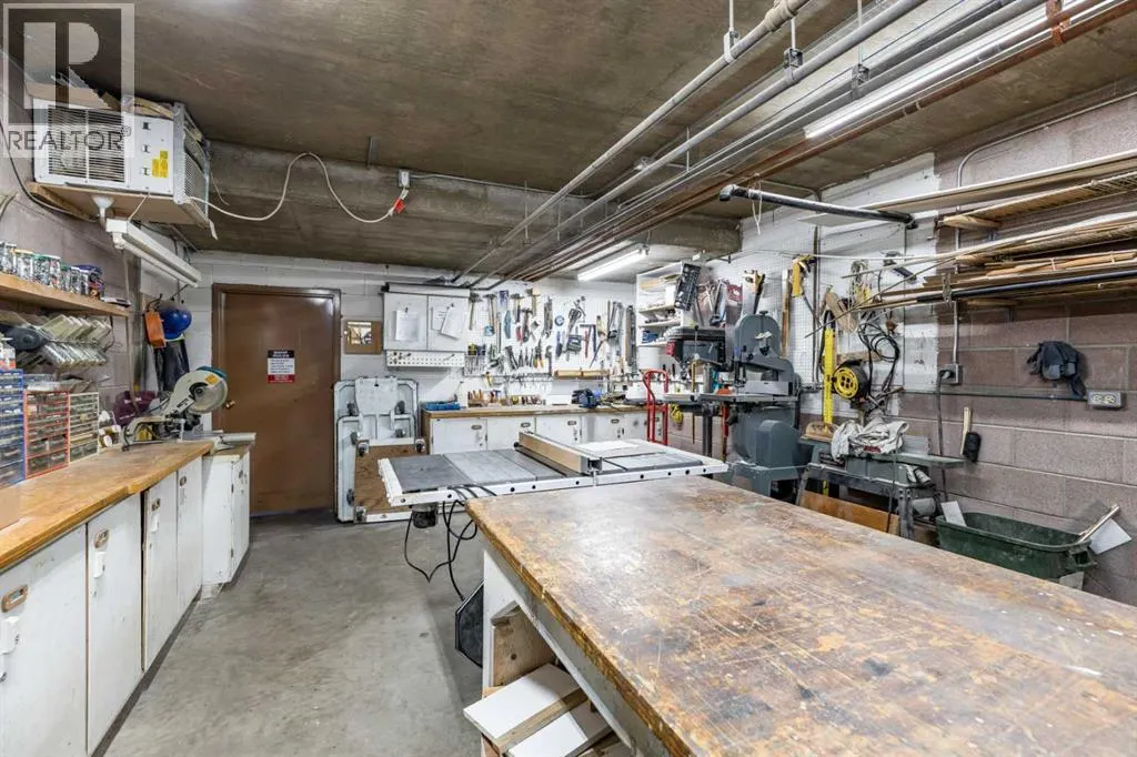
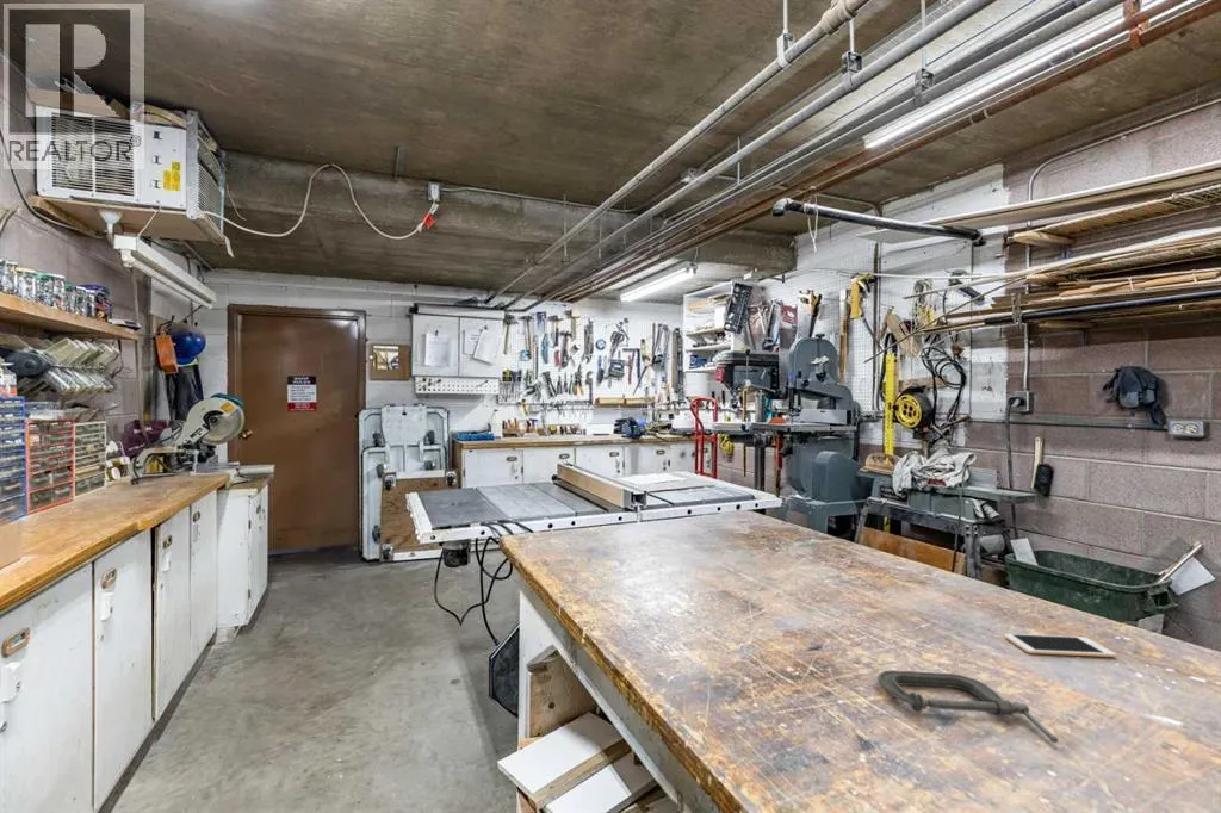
+ c clamp (954, 700)
+ cell phone (1058, 645)
